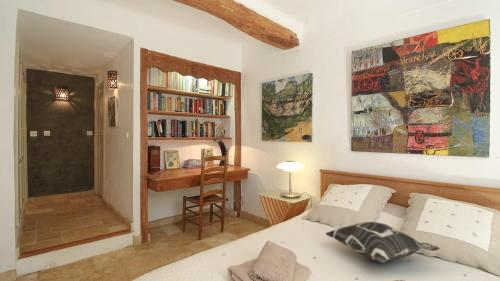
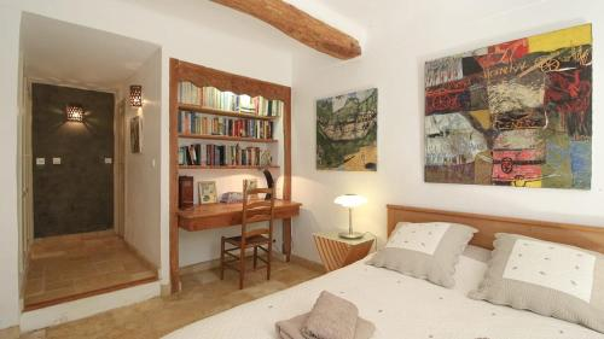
- decorative pillow (378, 240)
